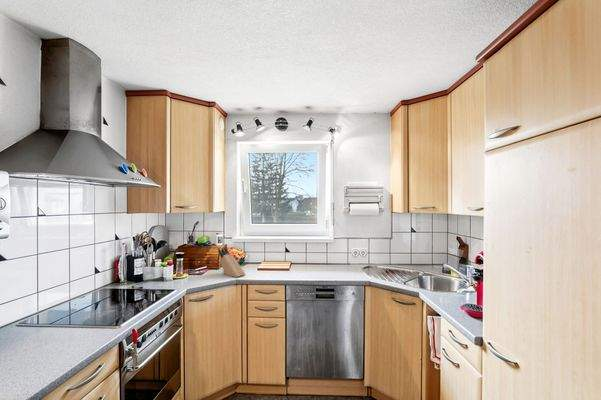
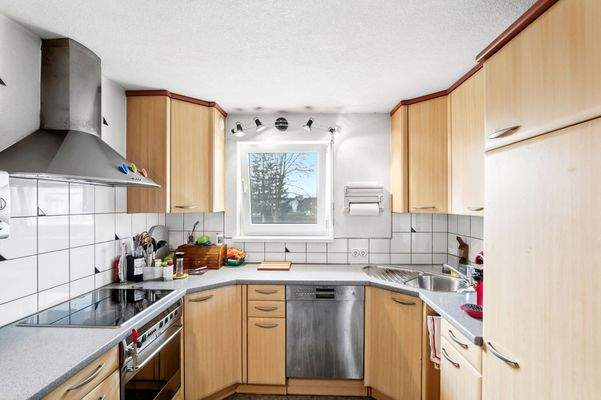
- knife block (230, 261)
